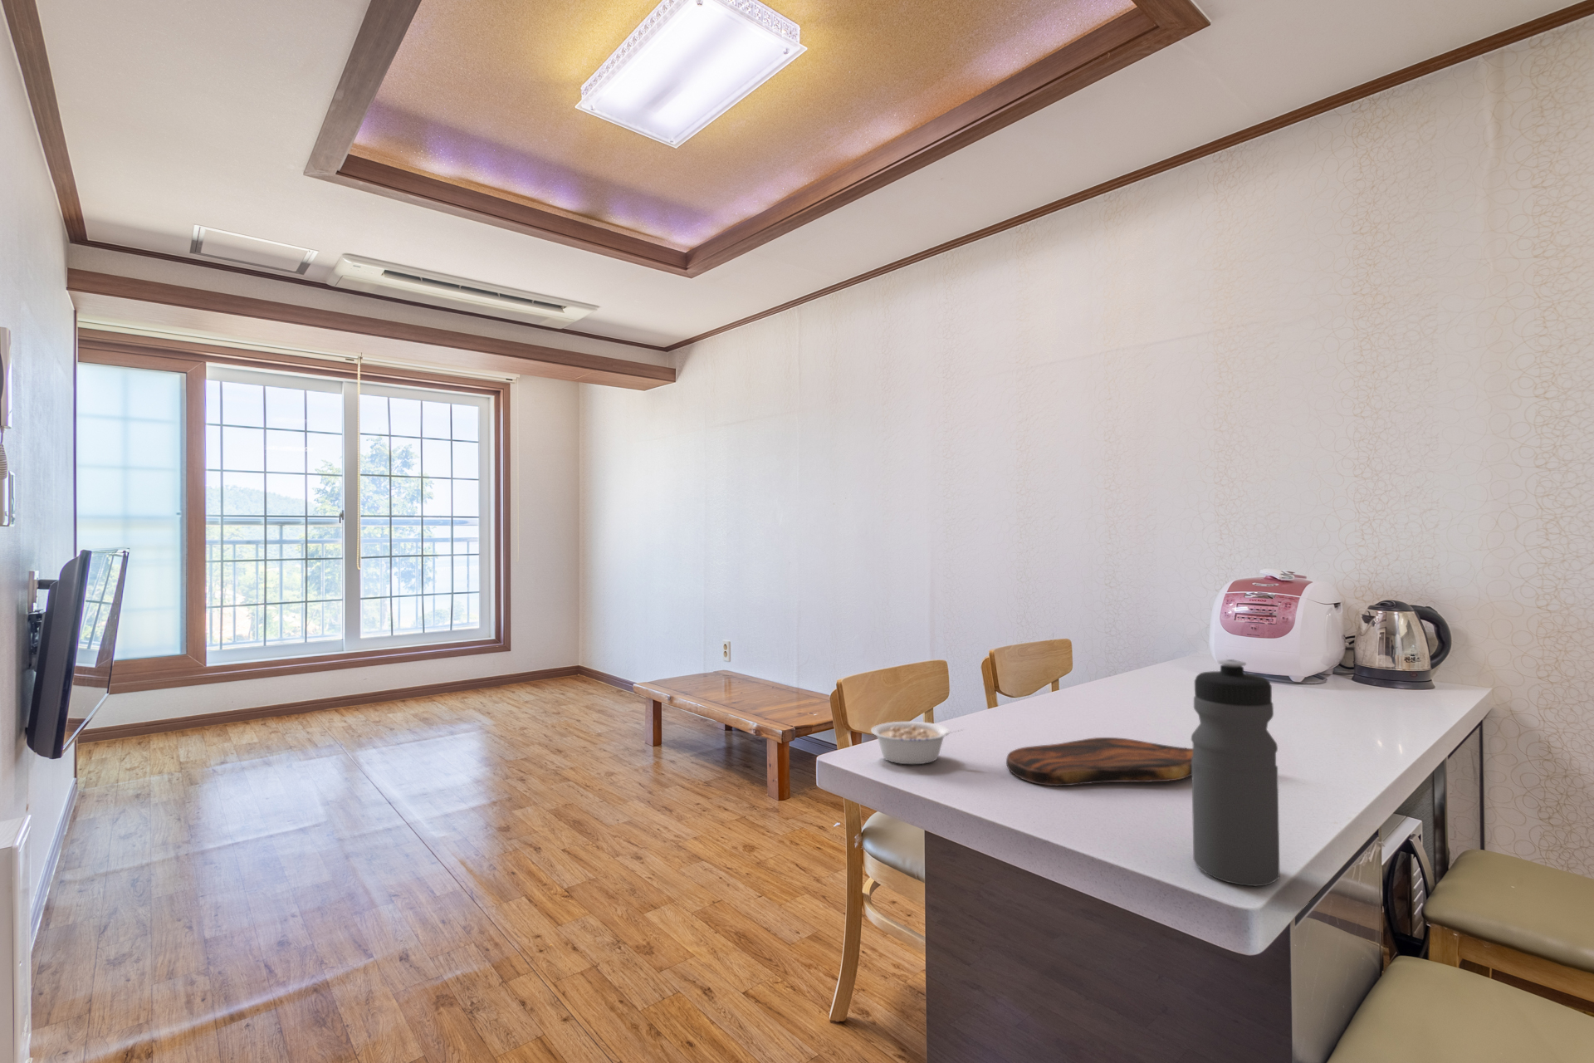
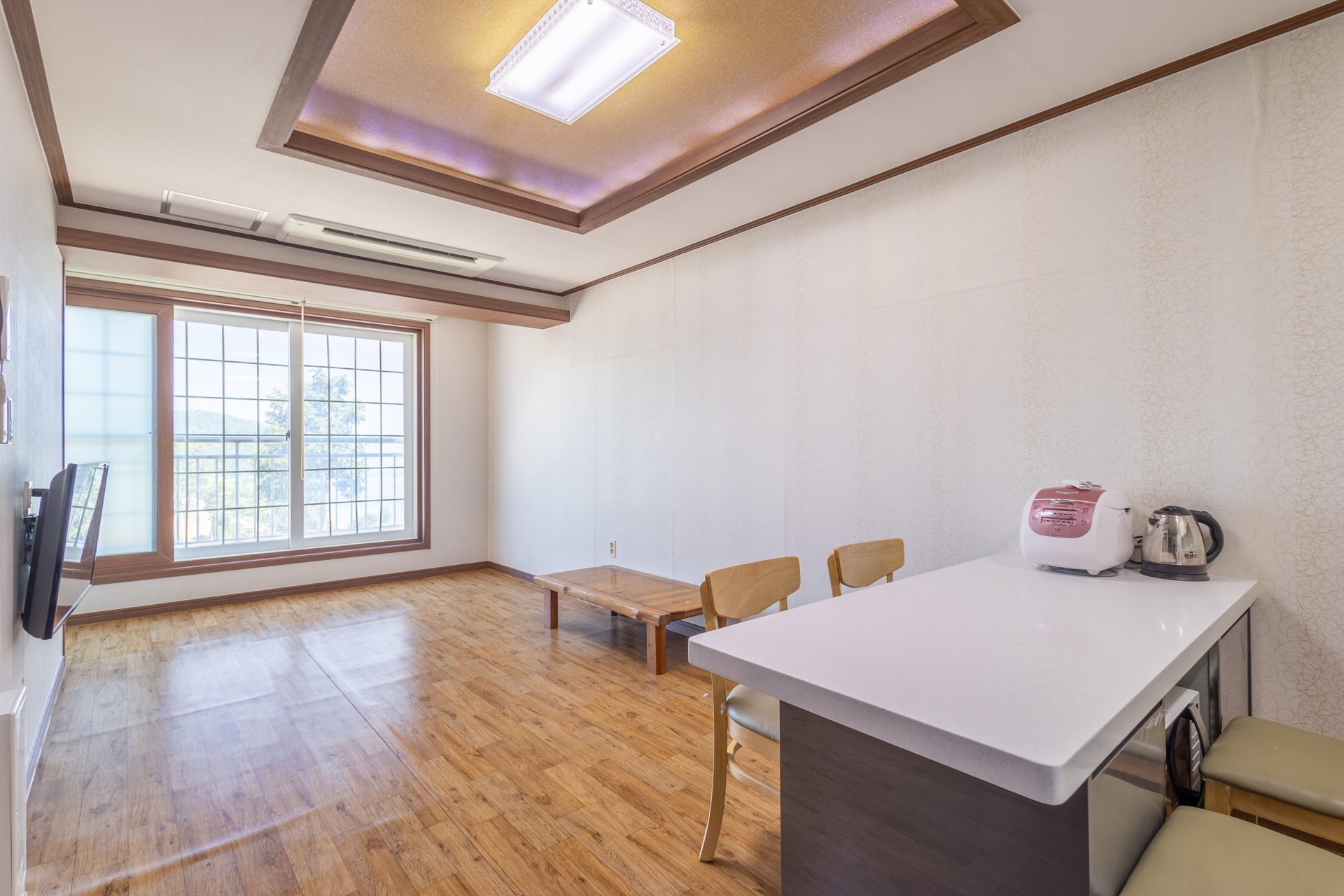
- legume (913, 740)
- water bottle (1233, 765)
- cutting board (1122, 759)
